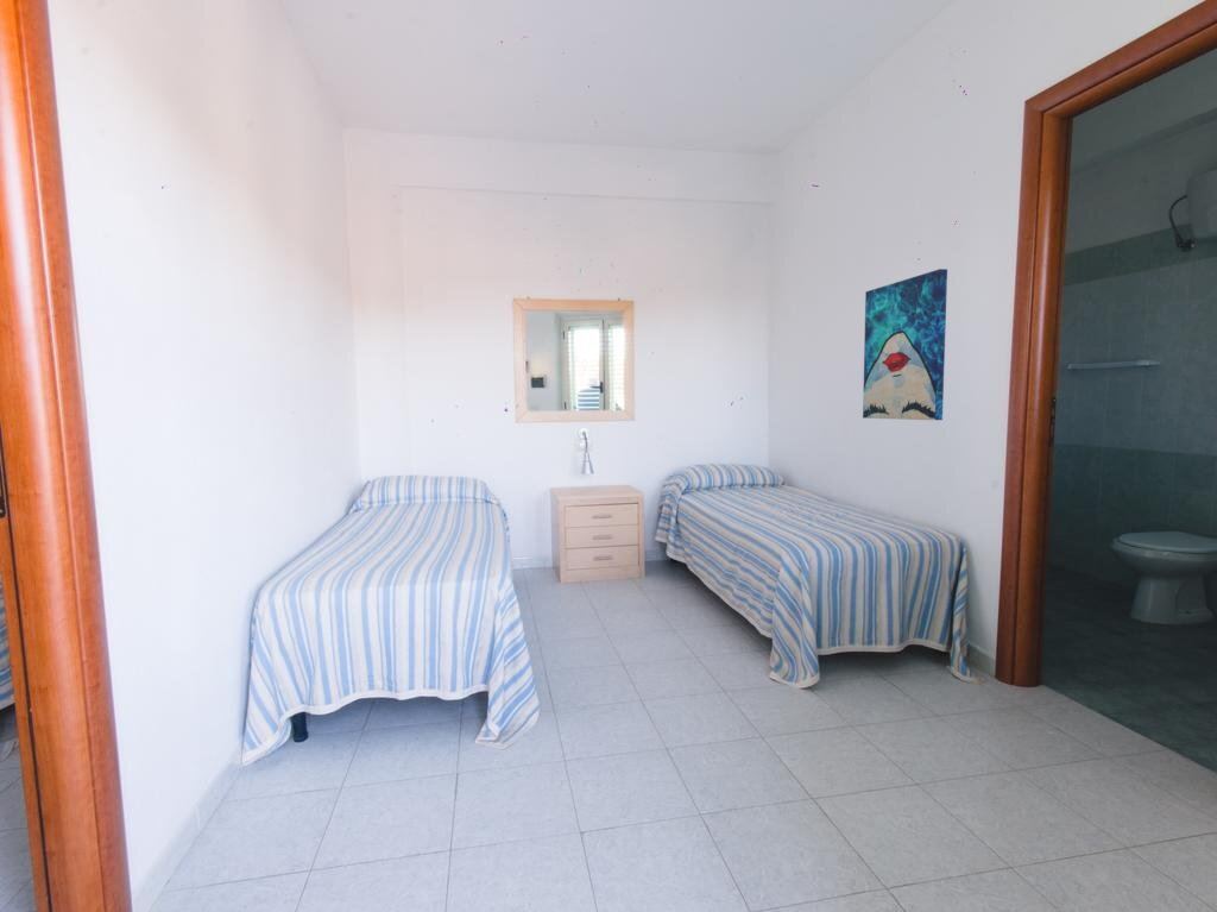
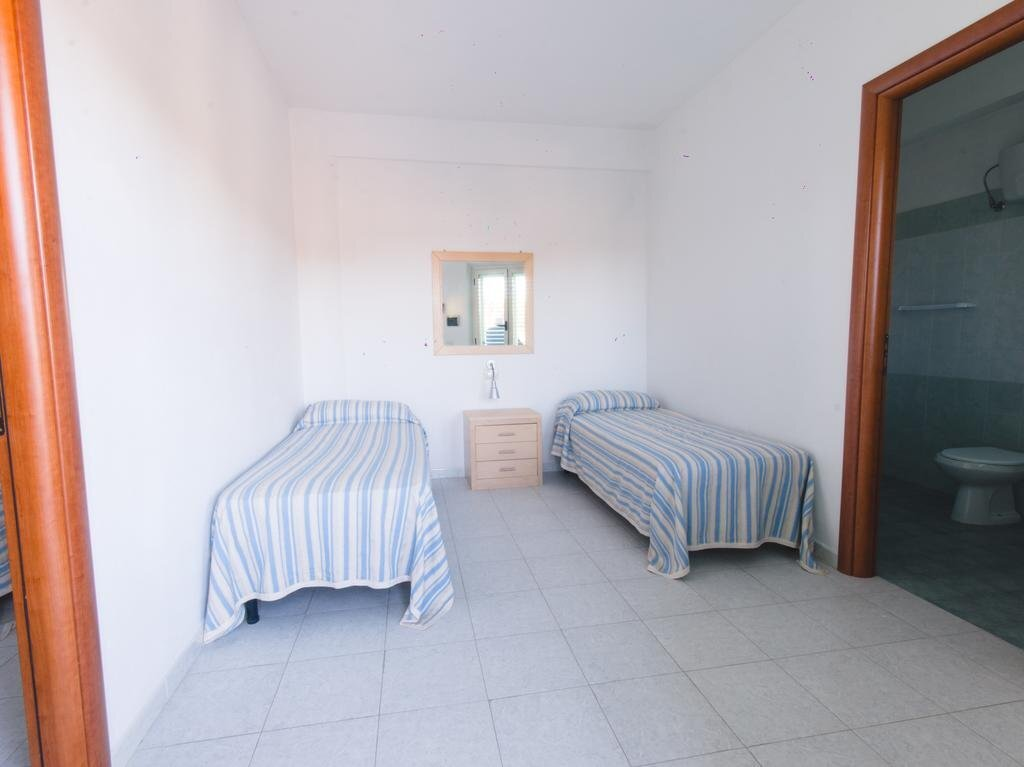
- wall art (901, 351)
